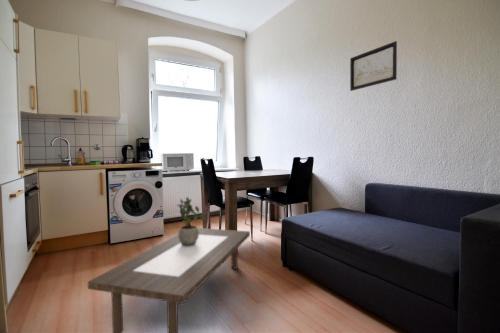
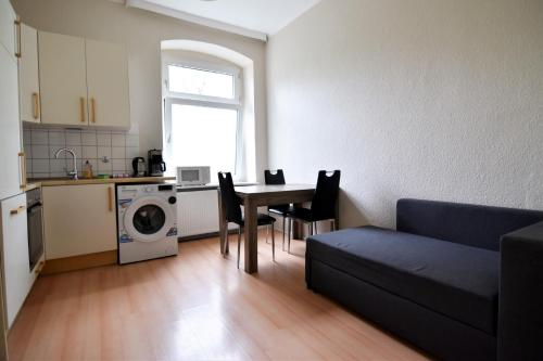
- coffee table (189, 271)
- wall art (371, 68)
- potted plant (191, 220)
